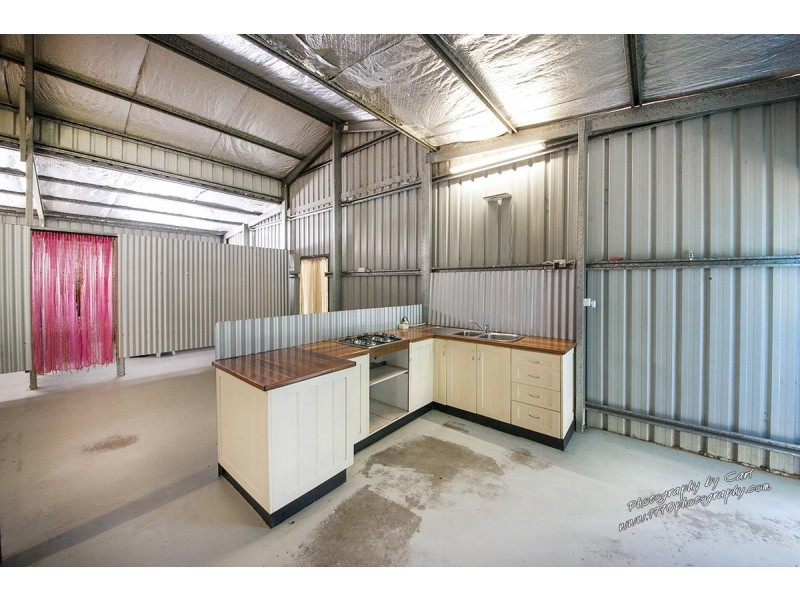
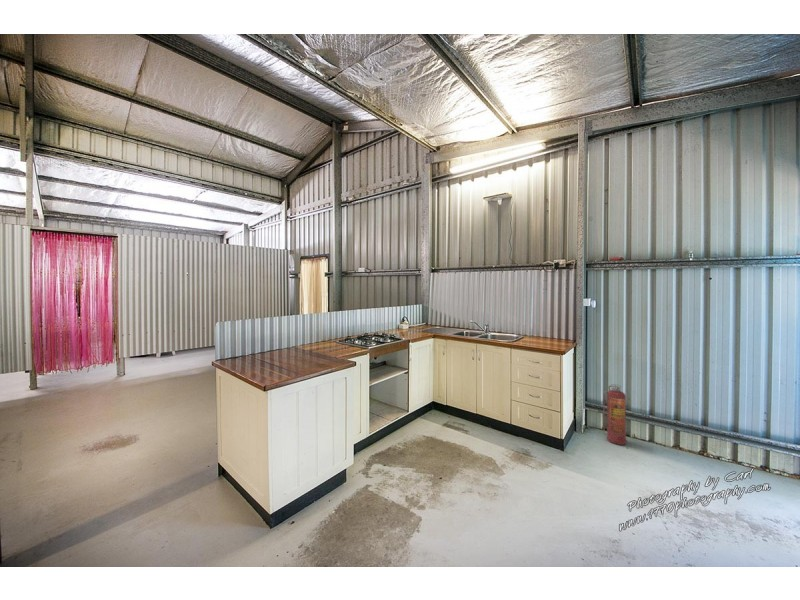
+ fire extinguisher (614, 412)
